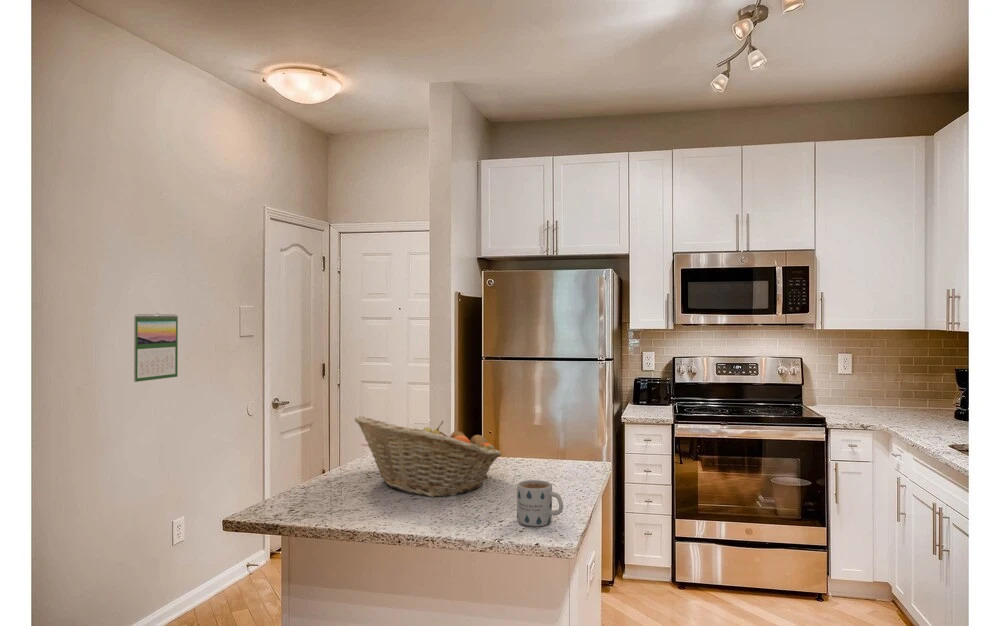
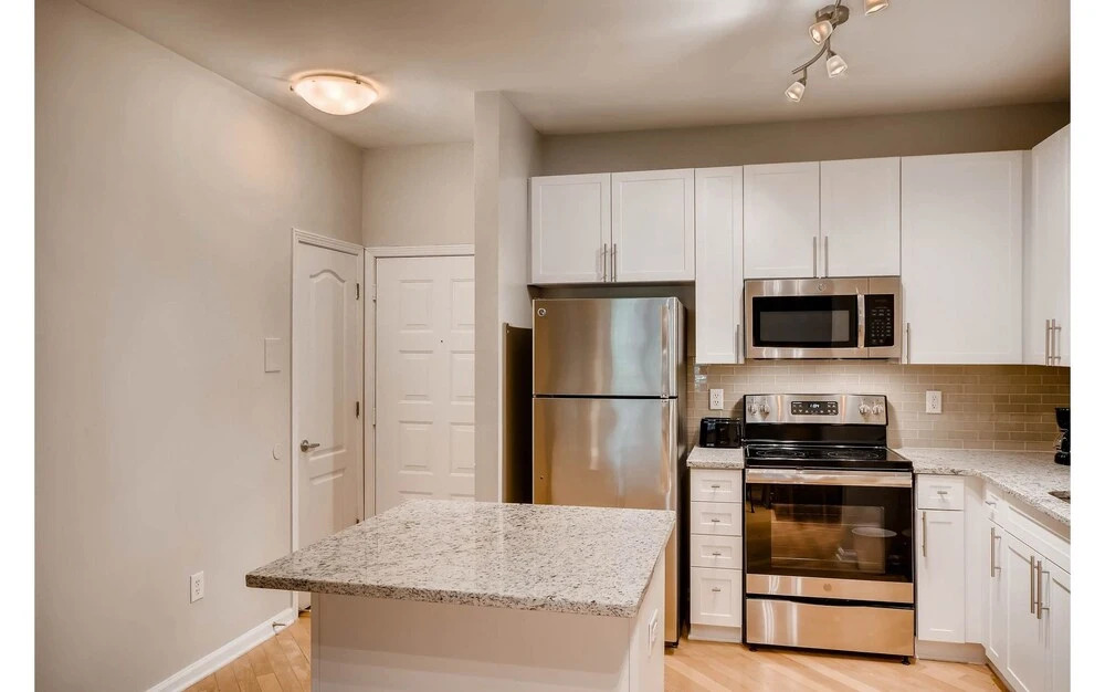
- mug (540, 503)
- fruit basket (426, 449)
- calendar (156, 346)
